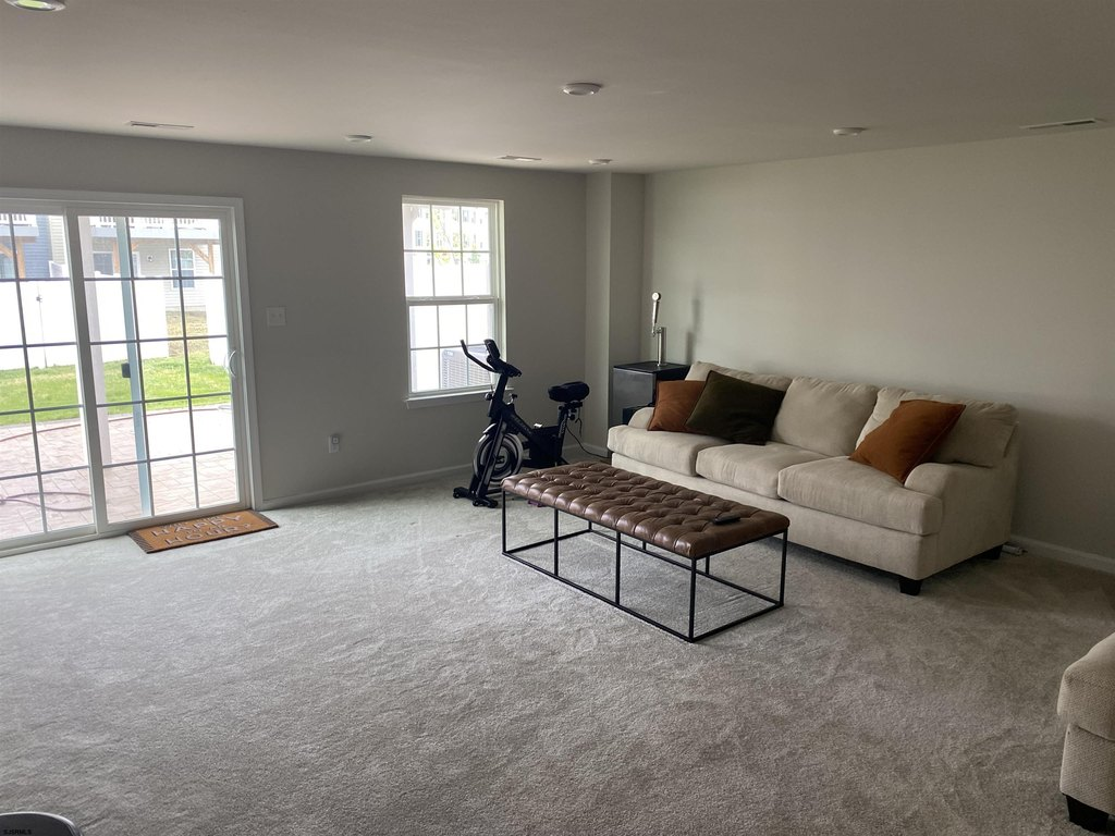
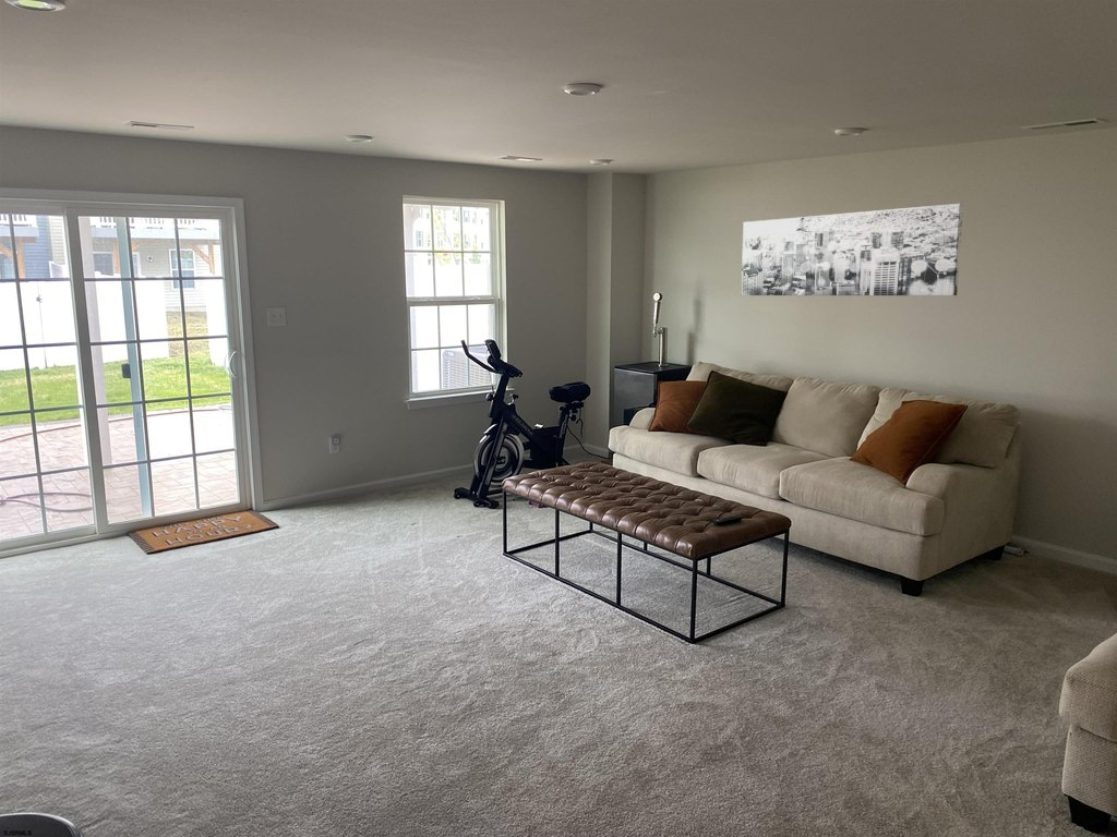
+ wall art (839, 255)
